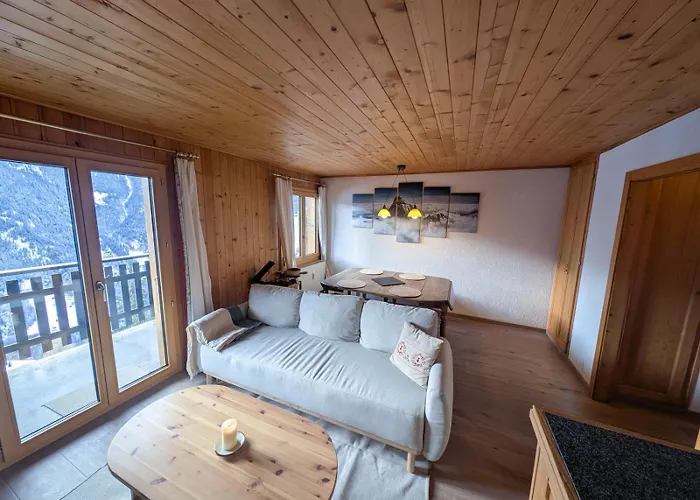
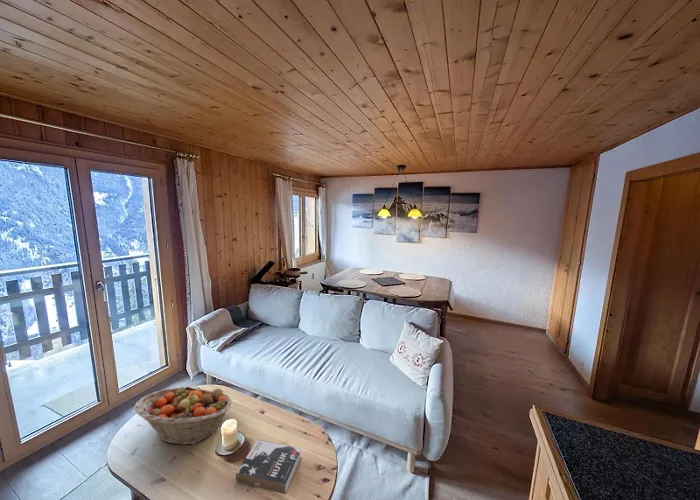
+ fruit basket (186, 409)
+ book (270, 464)
